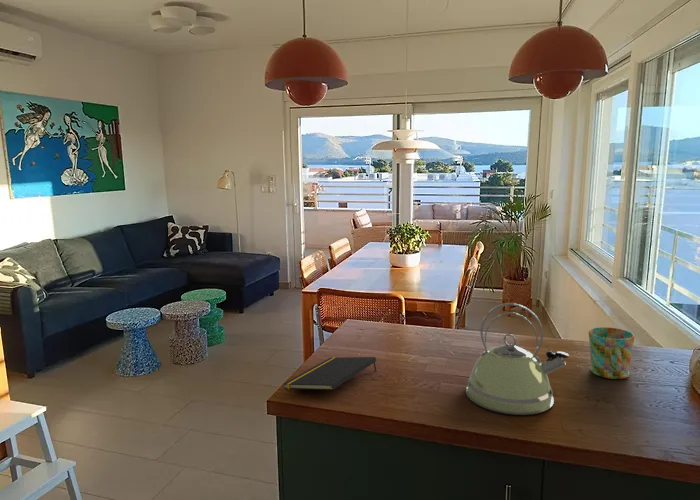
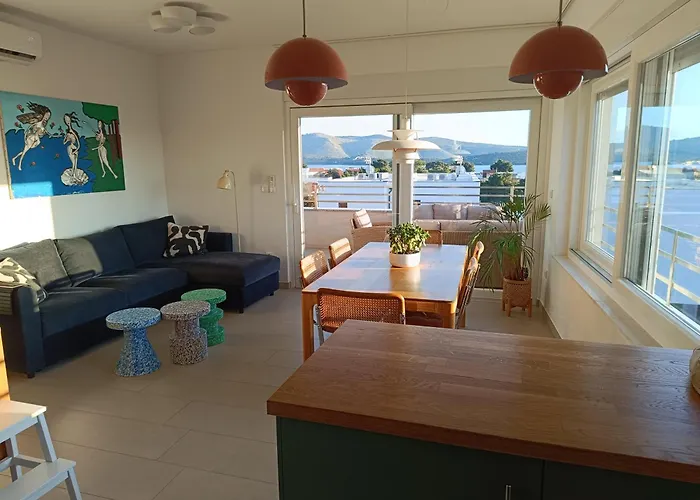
- kettle (516, 350)
- mug (610, 354)
- notepad (331, 372)
